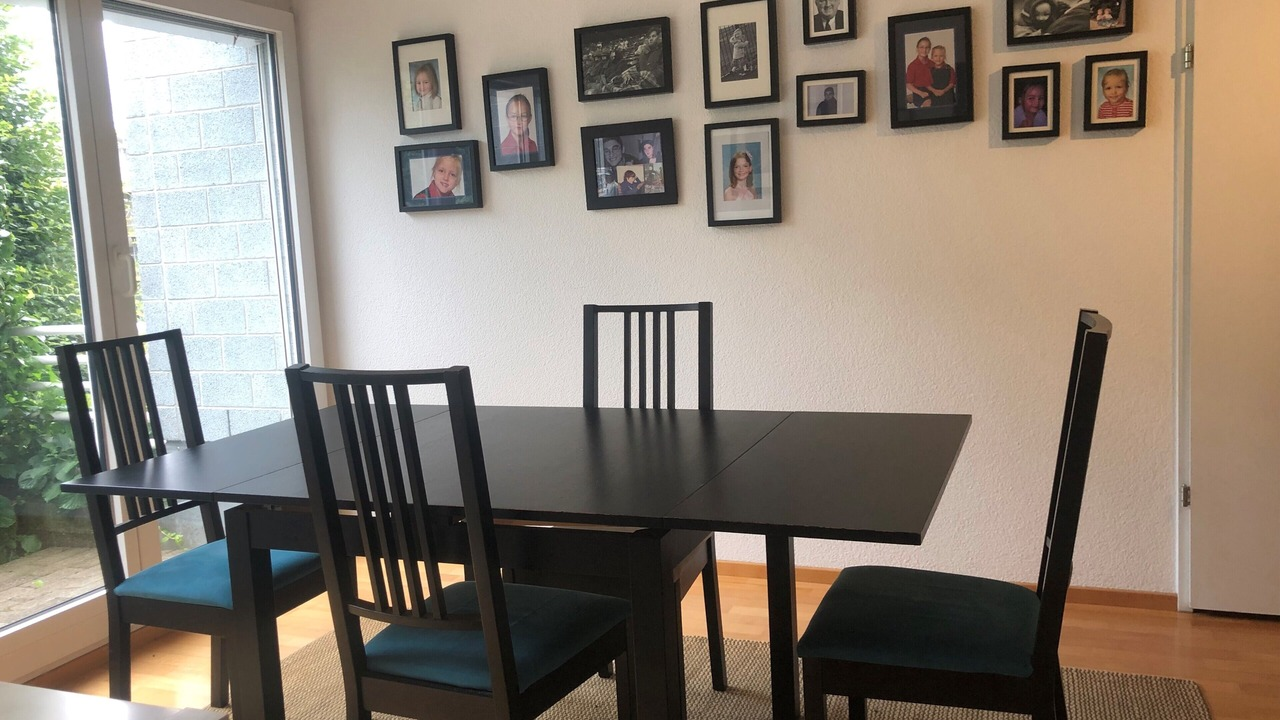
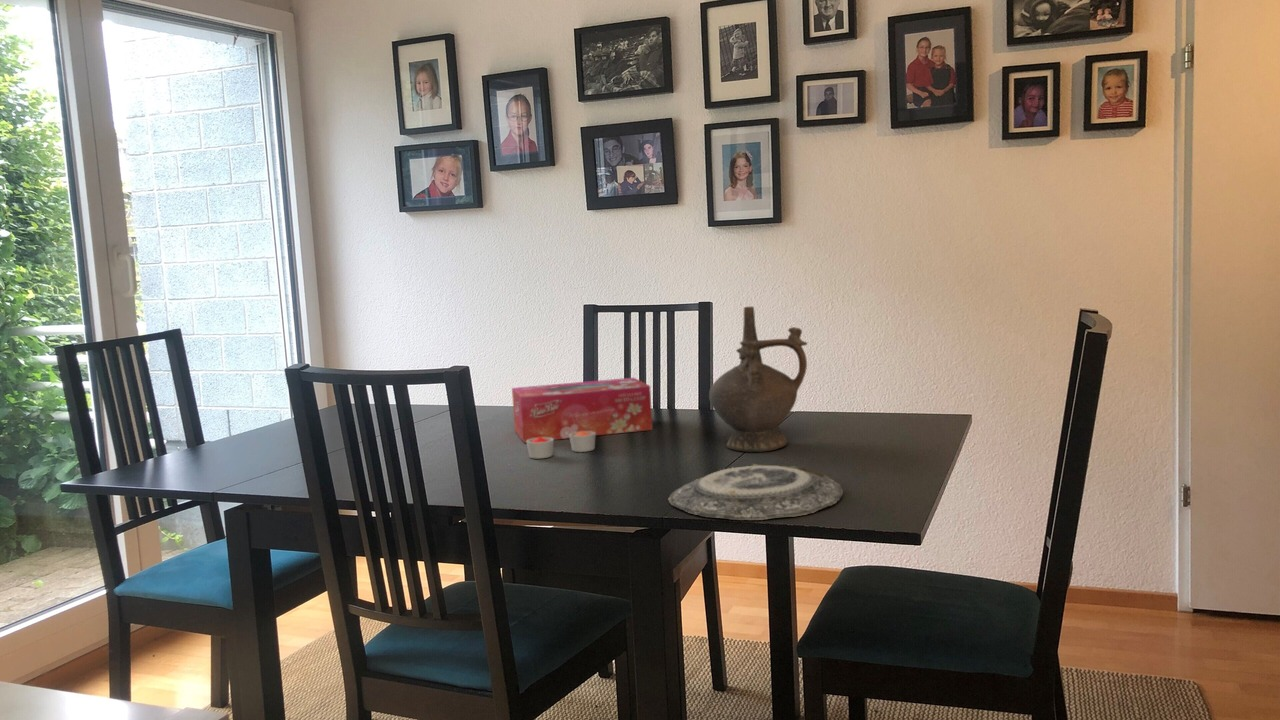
+ ceremonial vessel (757, 376)
+ plate (755, 485)
+ tissue box (581, 408)
+ candle (553, 441)
